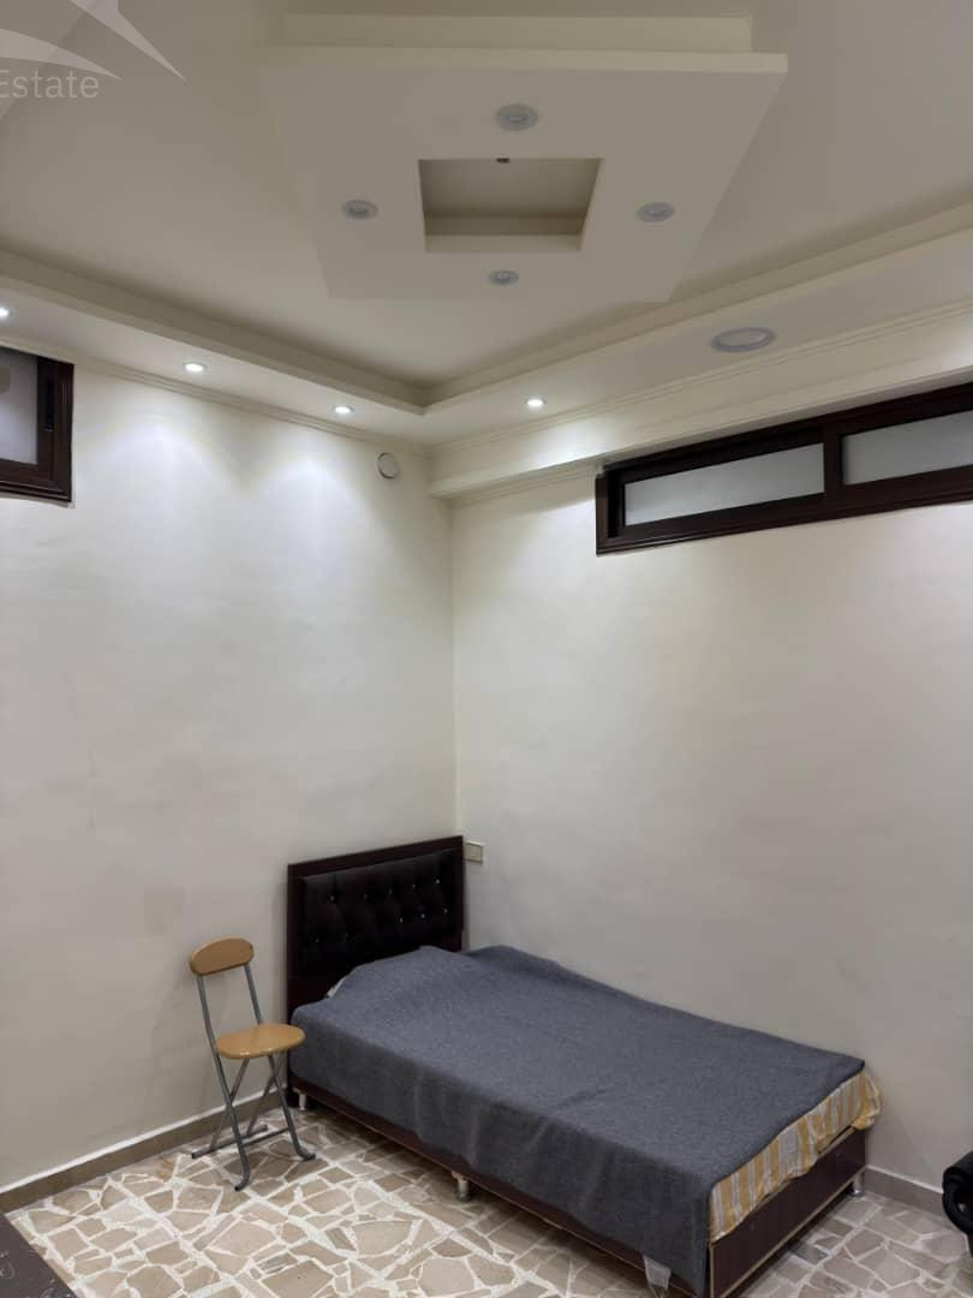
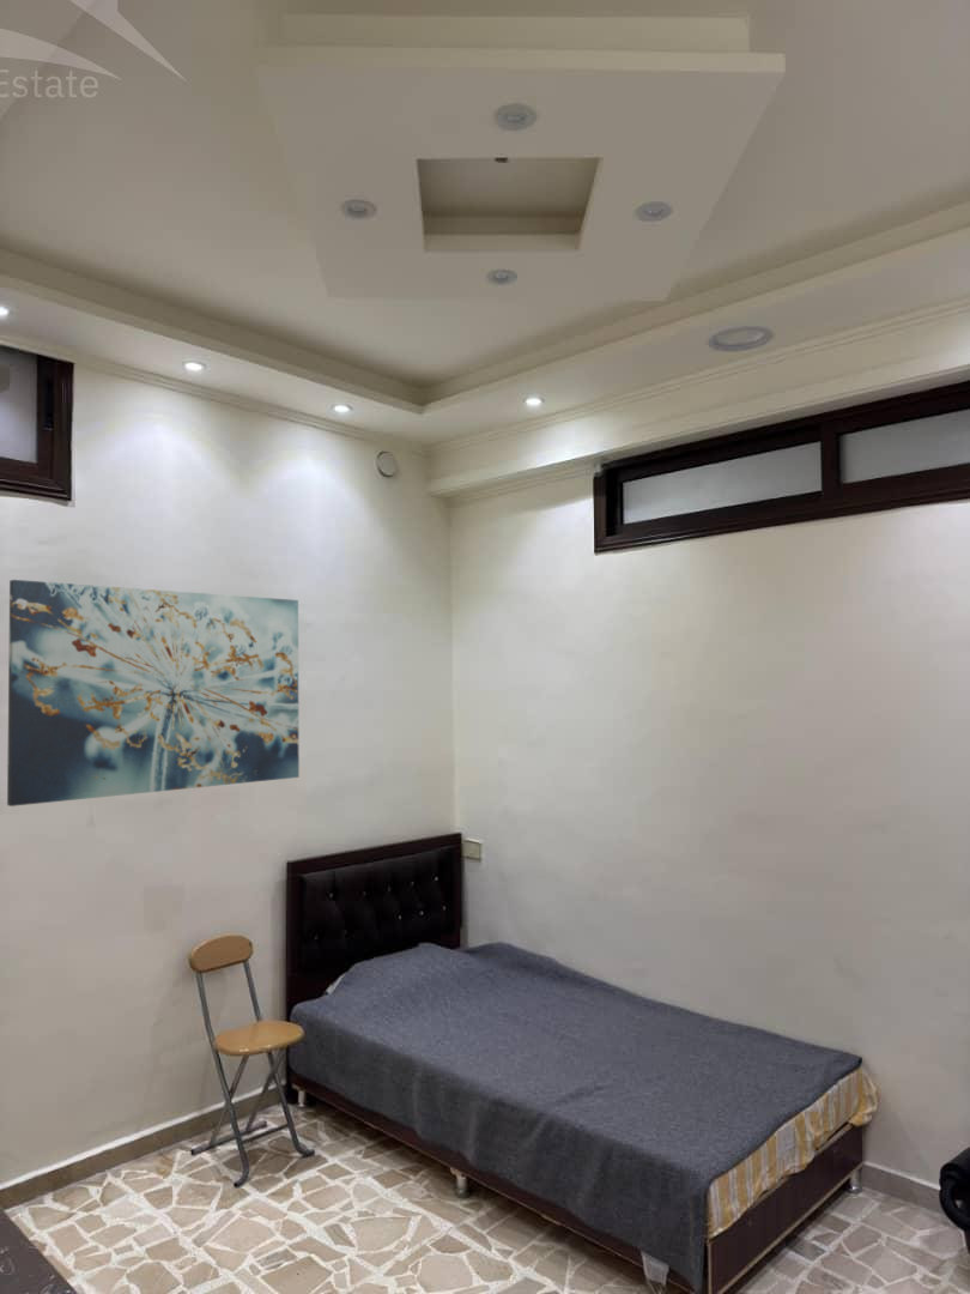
+ wall art (170, 690)
